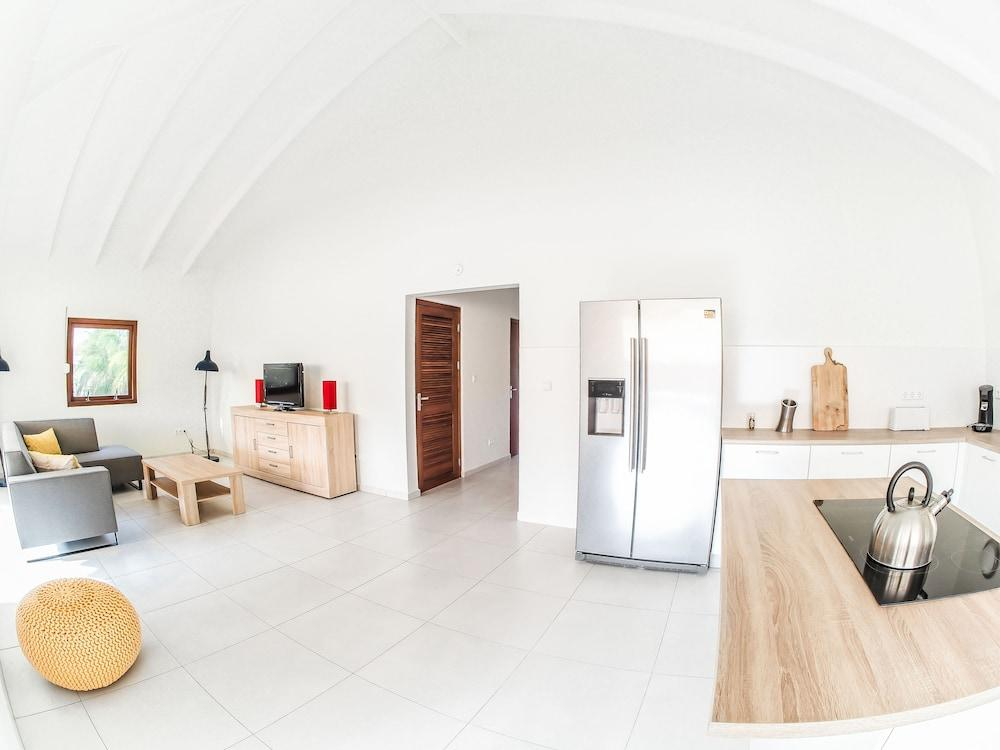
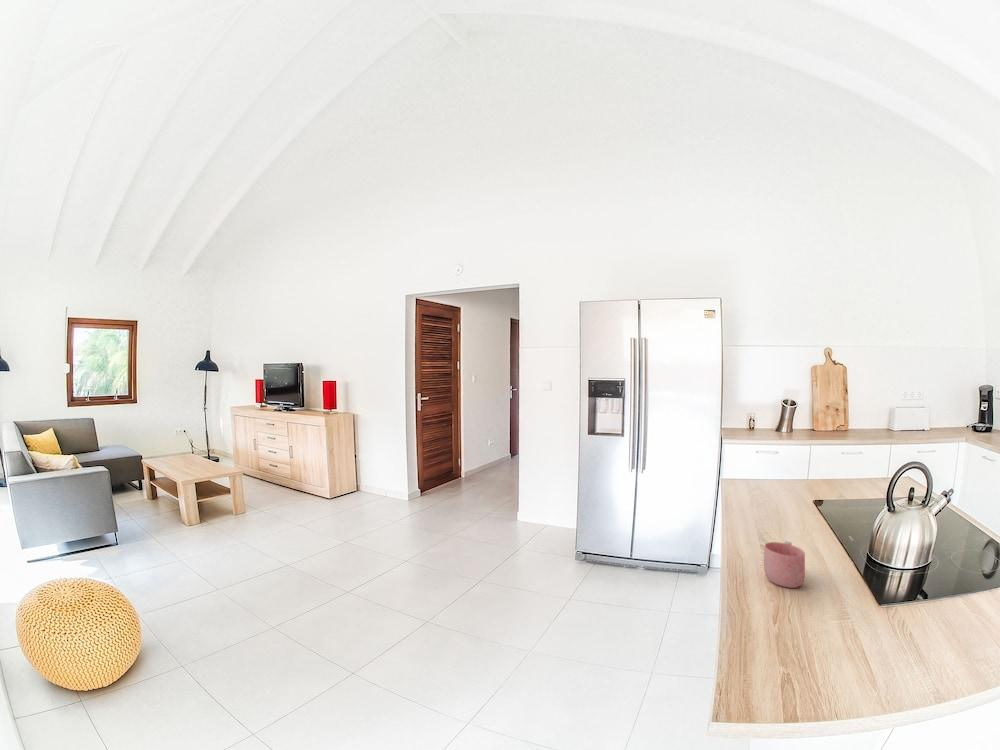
+ mug (784, 562)
